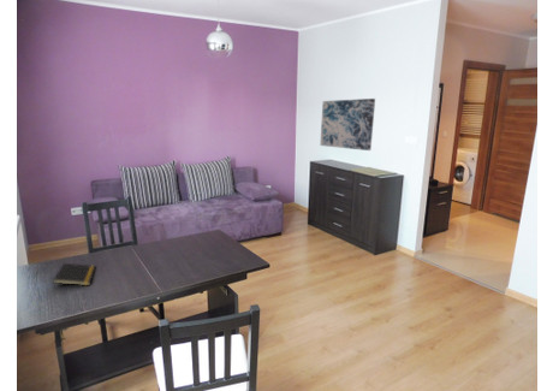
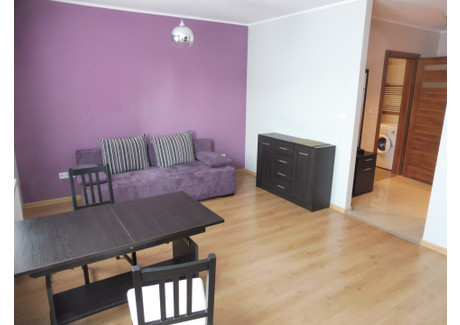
- wall art (345, 124)
- notepad (76, 273)
